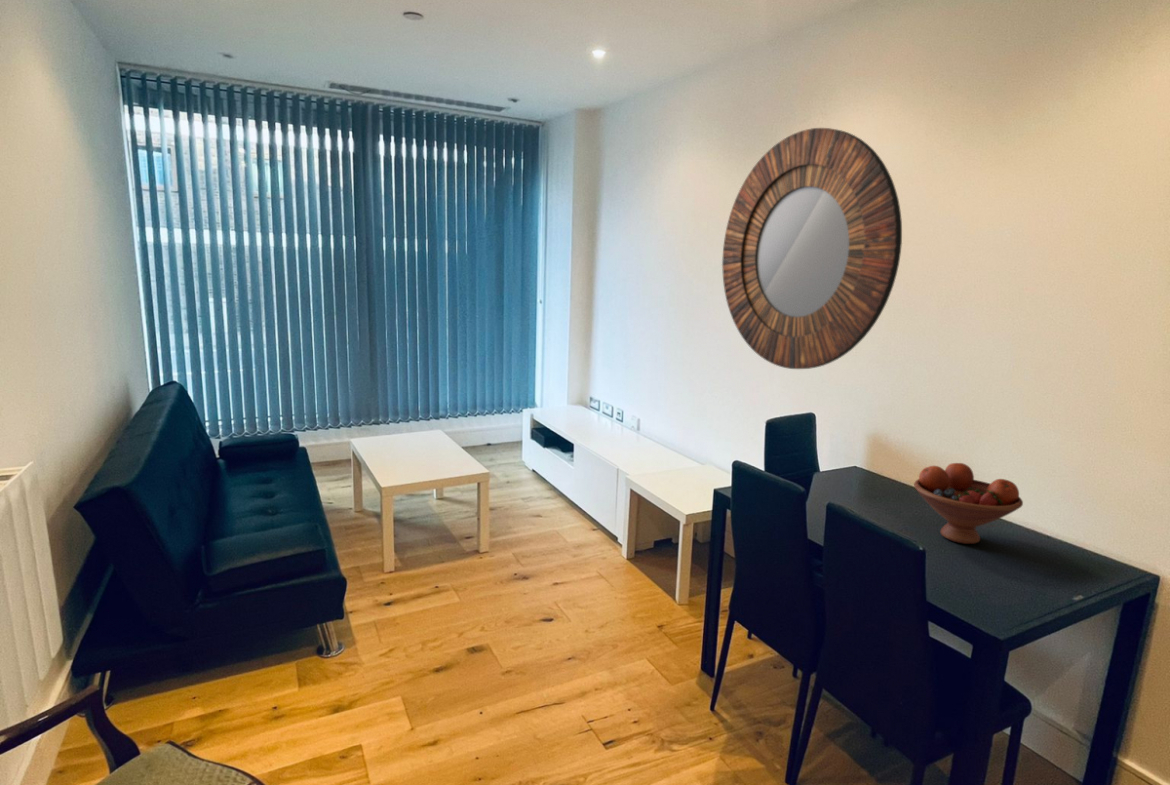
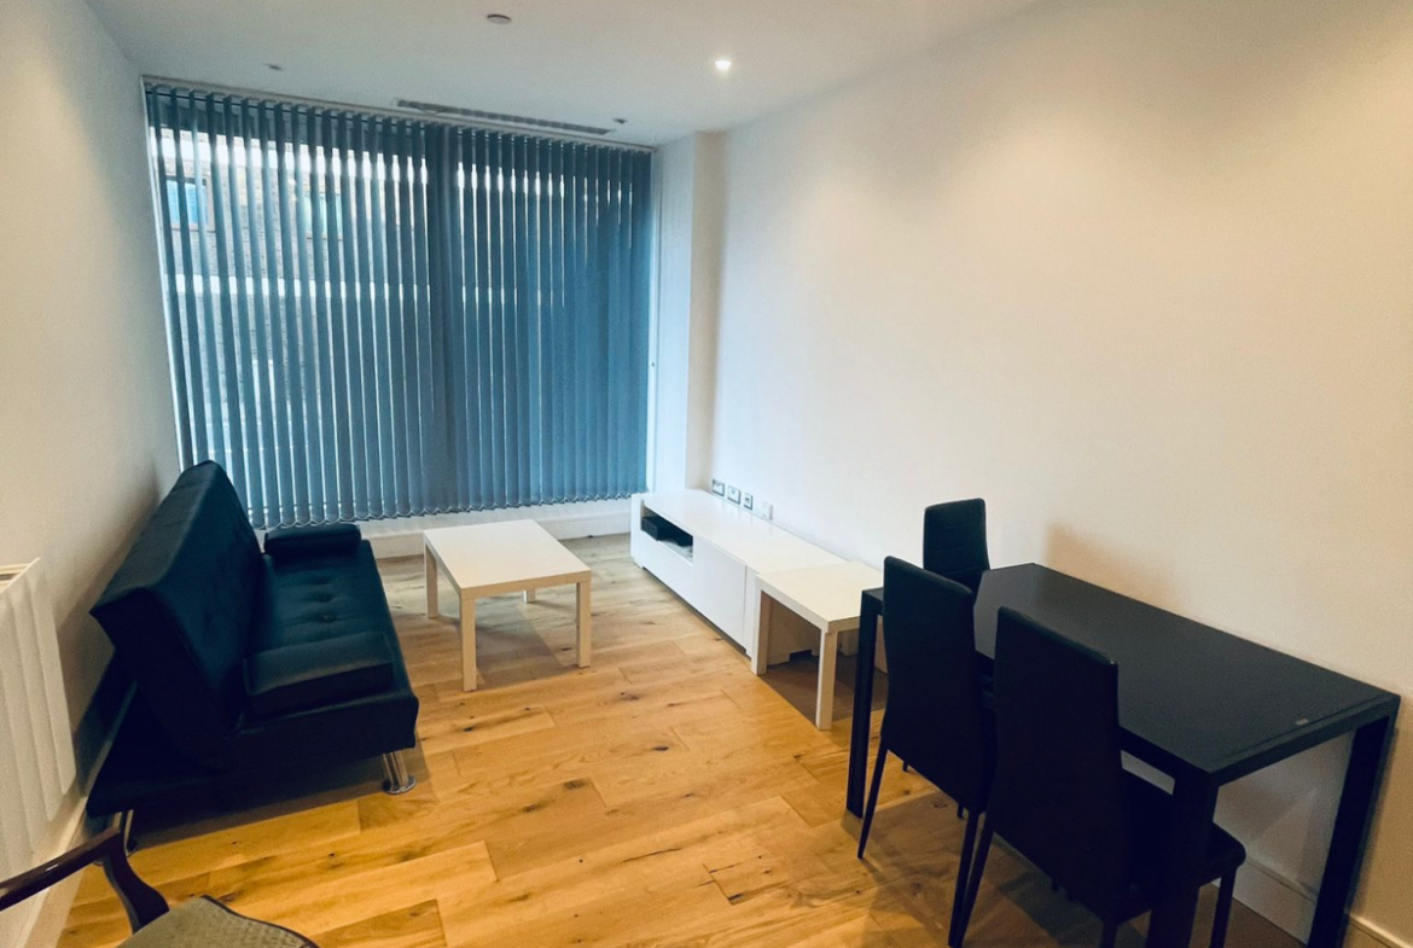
- fruit bowl (964, 505)
- home mirror (798, 252)
